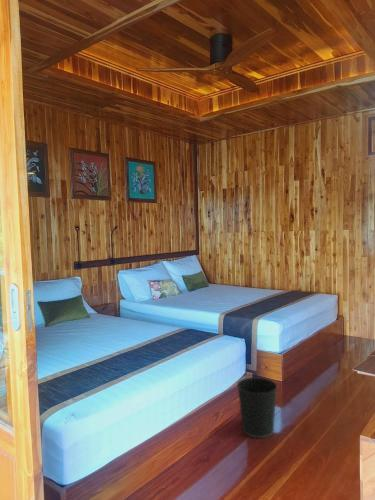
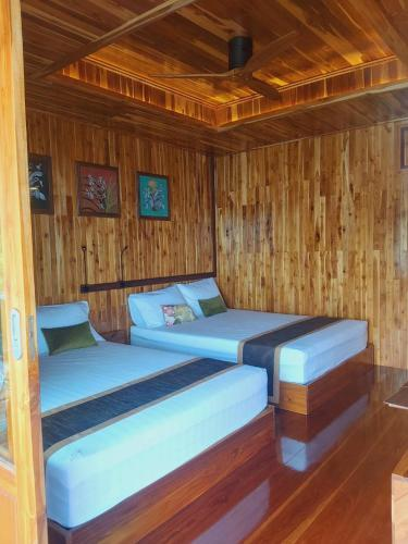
- wastebasket (257, 407)
